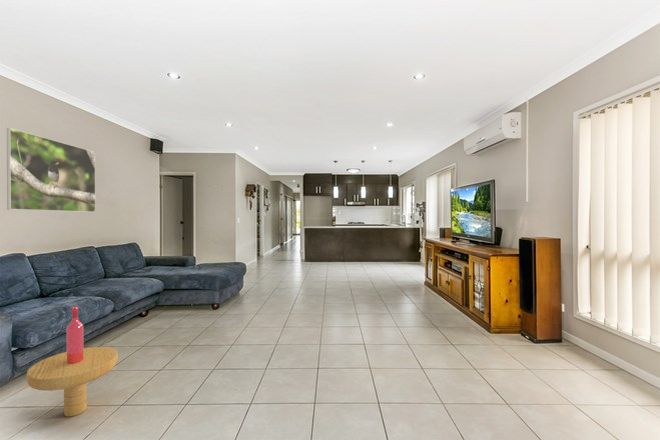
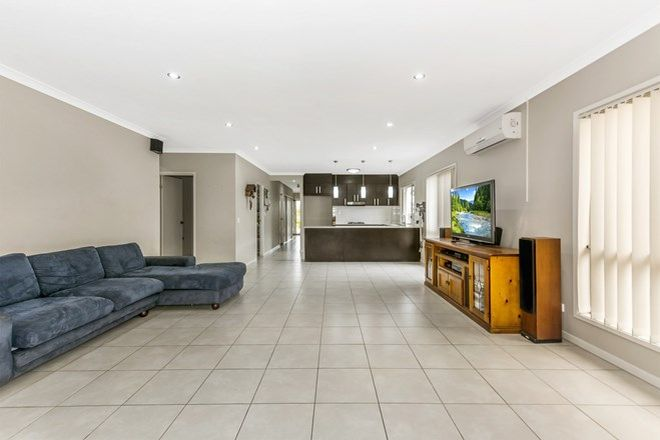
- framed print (57, 176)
- side table (75, 359)
